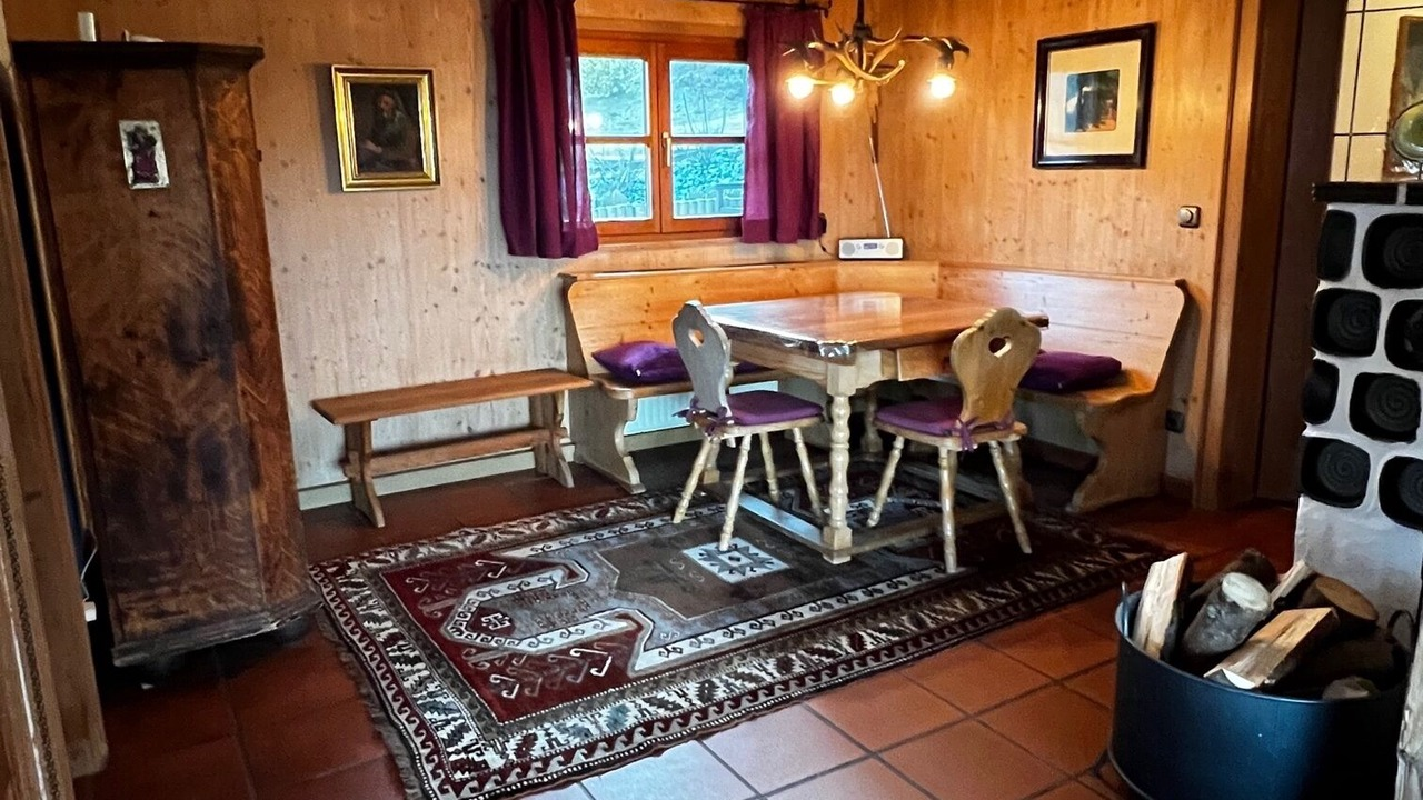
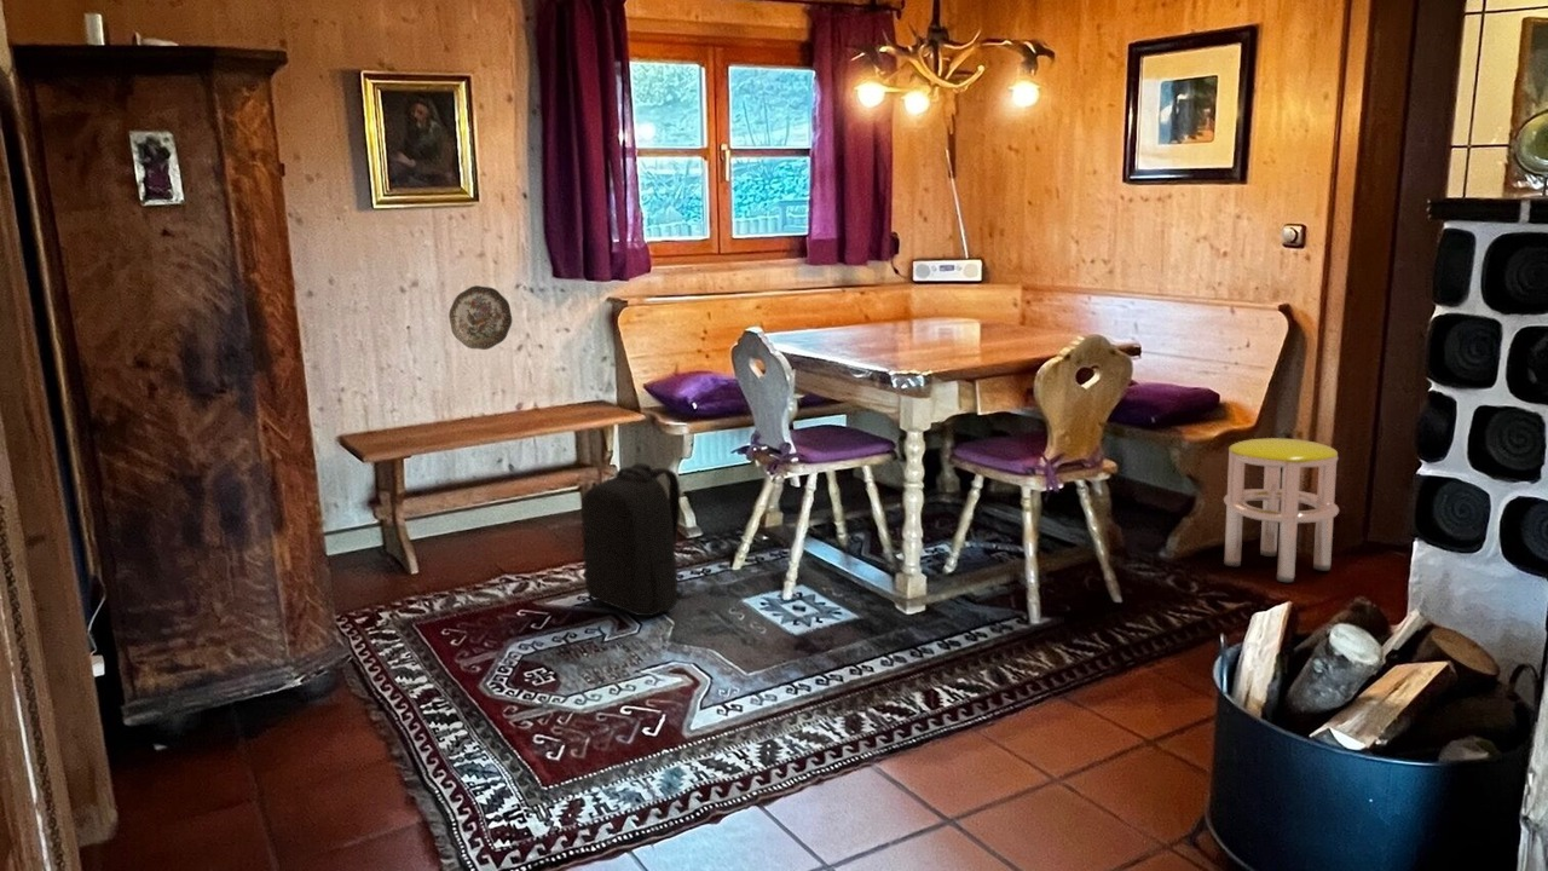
+ backpack (640, 535)
+ decorative plate (480, 317)
+ stool (1281, 504)
